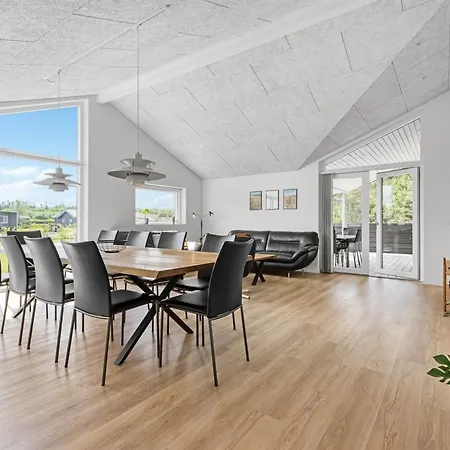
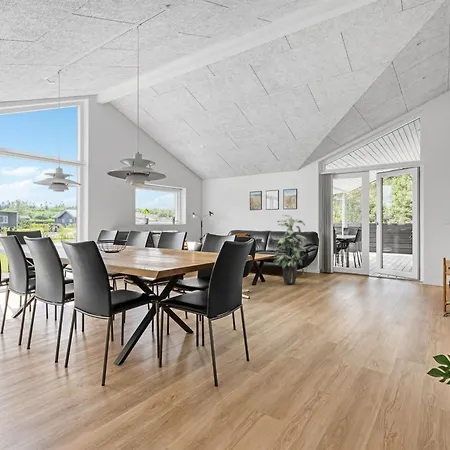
+ indoor plant (288, 249)
